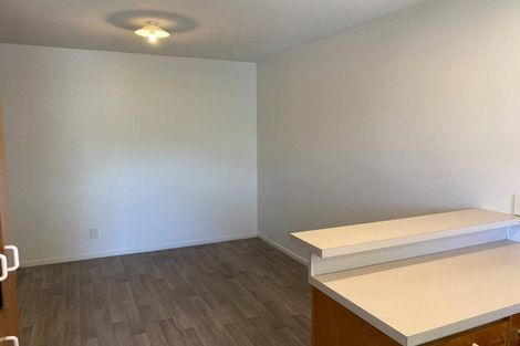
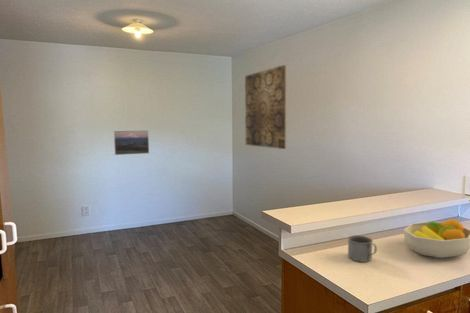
+ fruit bowl (438, 235)
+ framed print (131, 142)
+ wall art (263, 109)
+ mug (361, 248)
